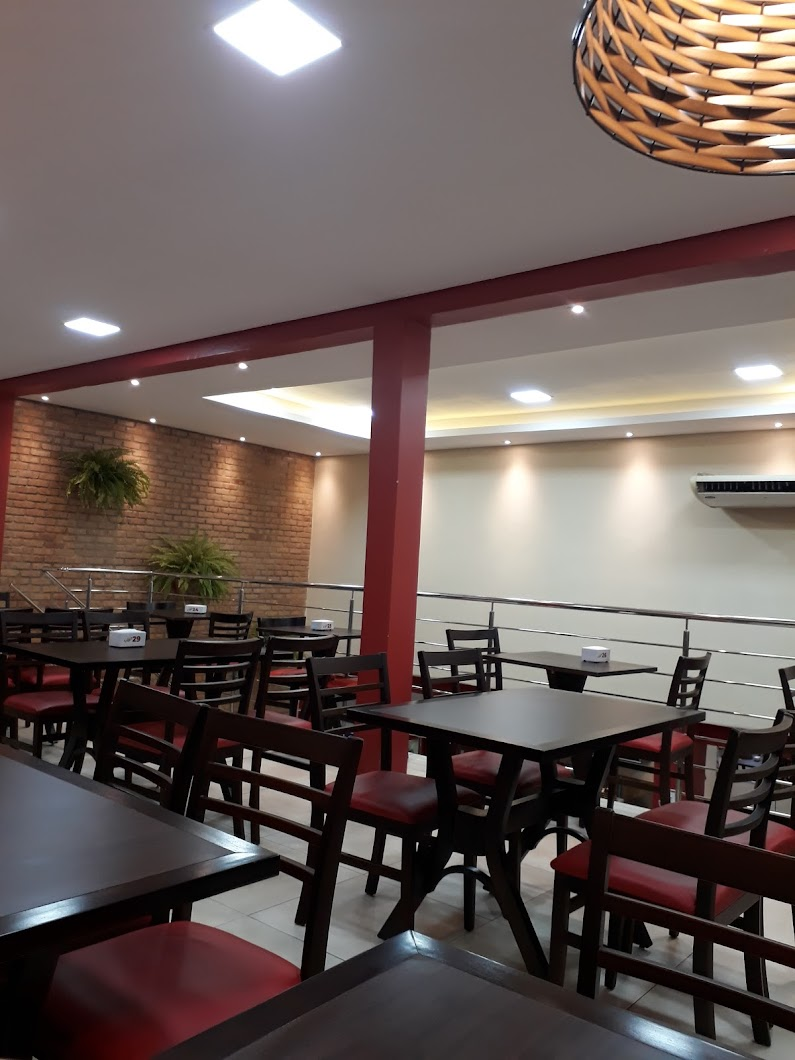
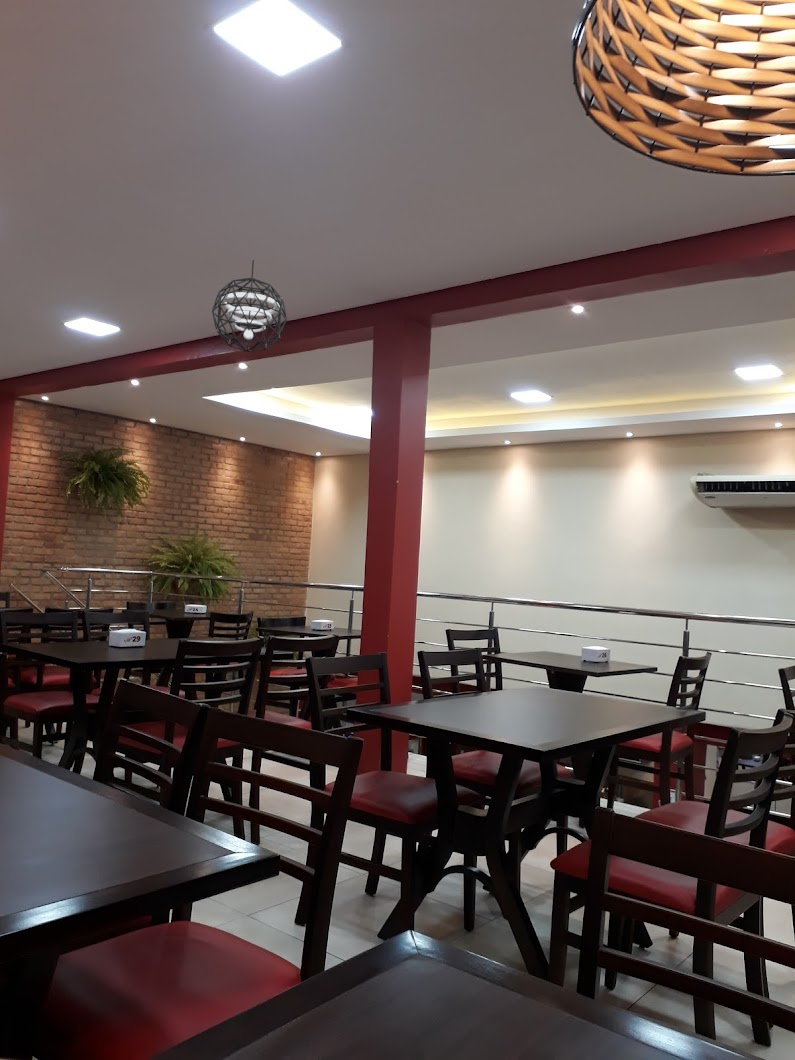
+ pendant light (250, 305)
